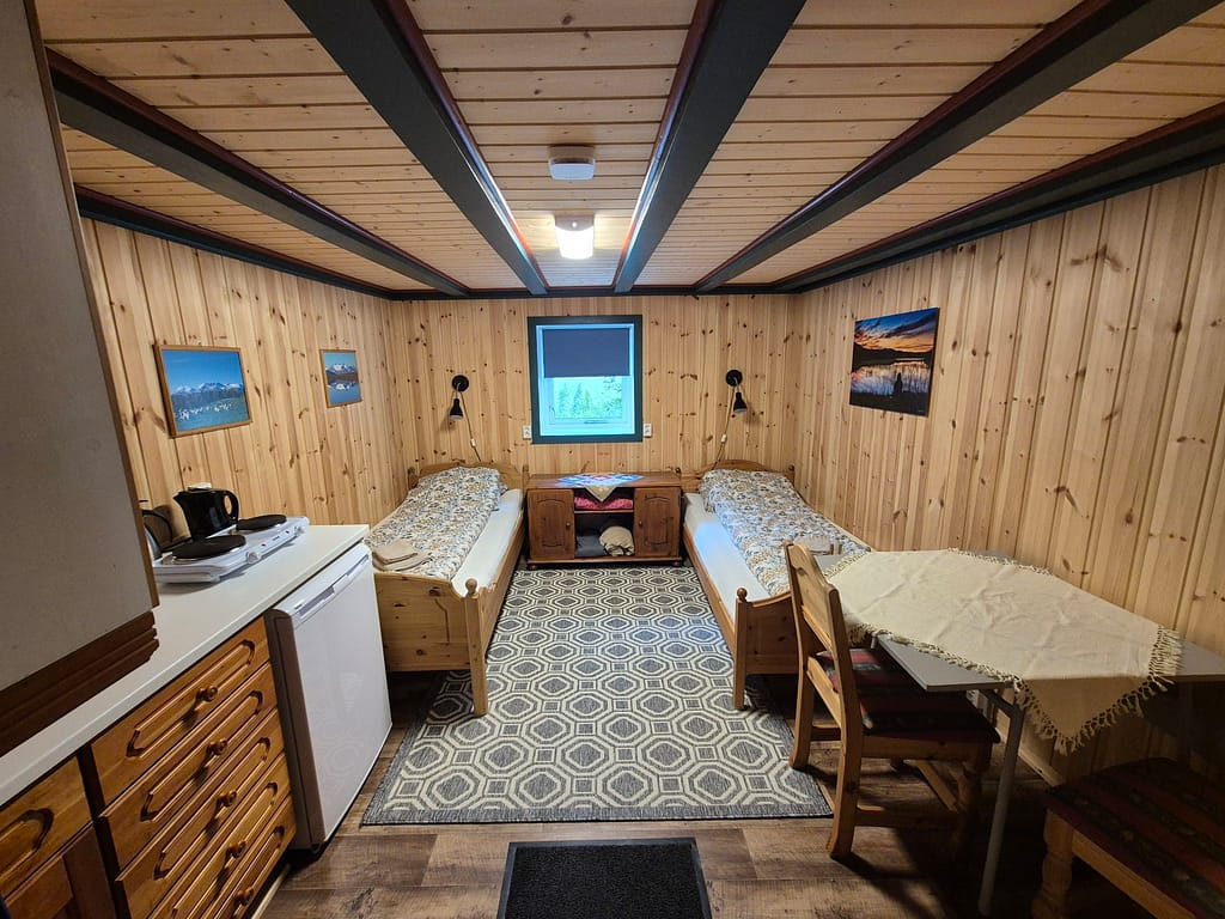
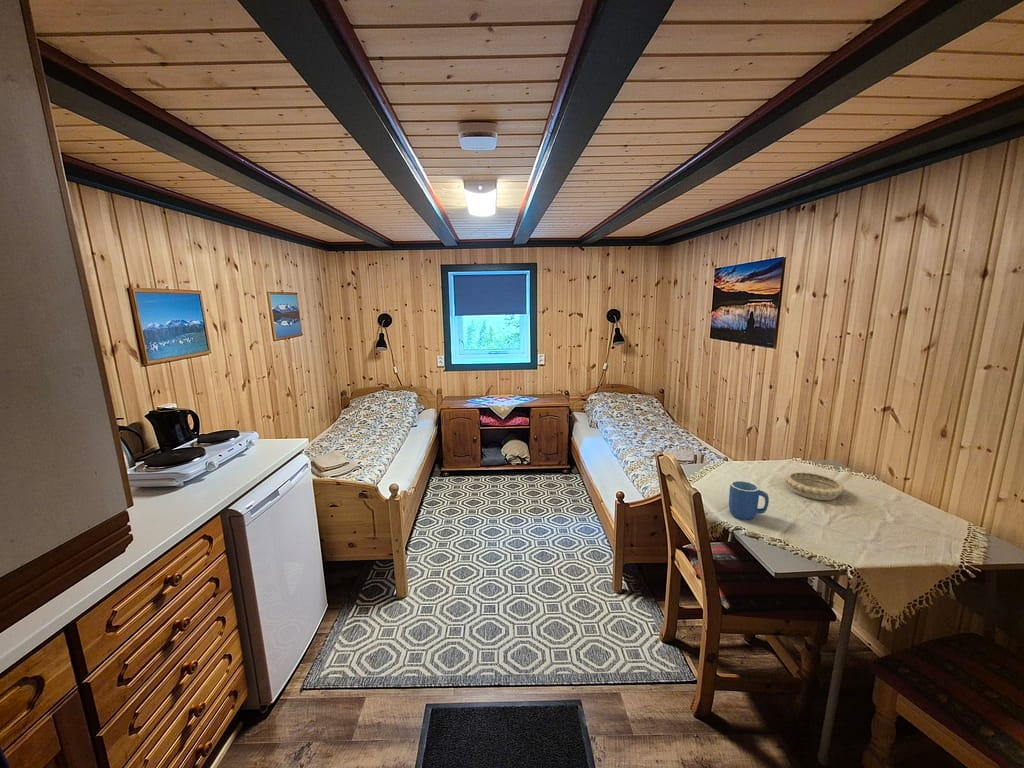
+ mug (746, 501)
+ decorative bowl (813, 485)
